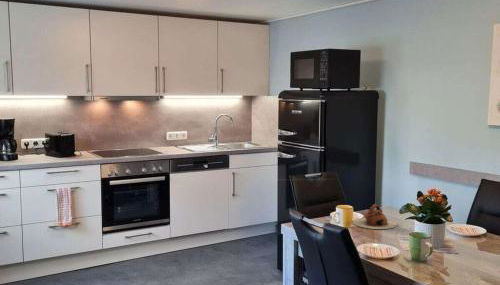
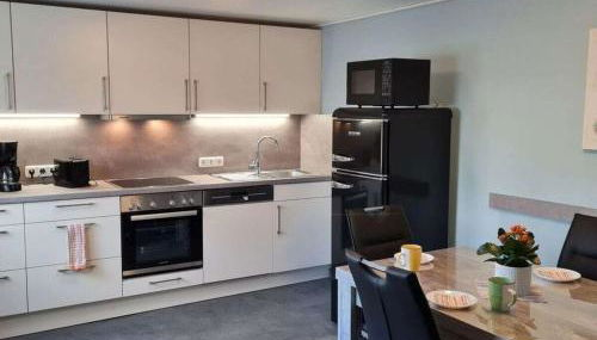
- teapot (374, 213)
